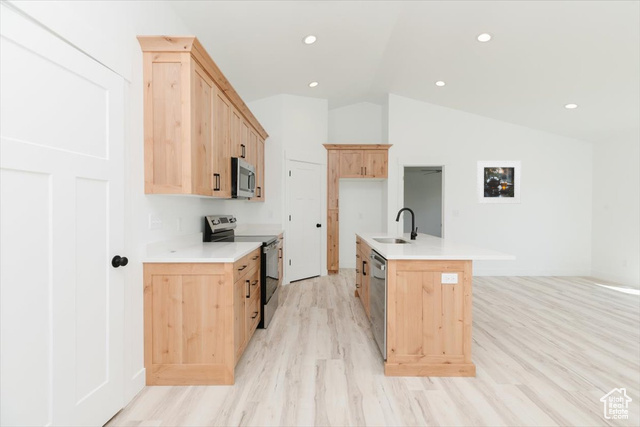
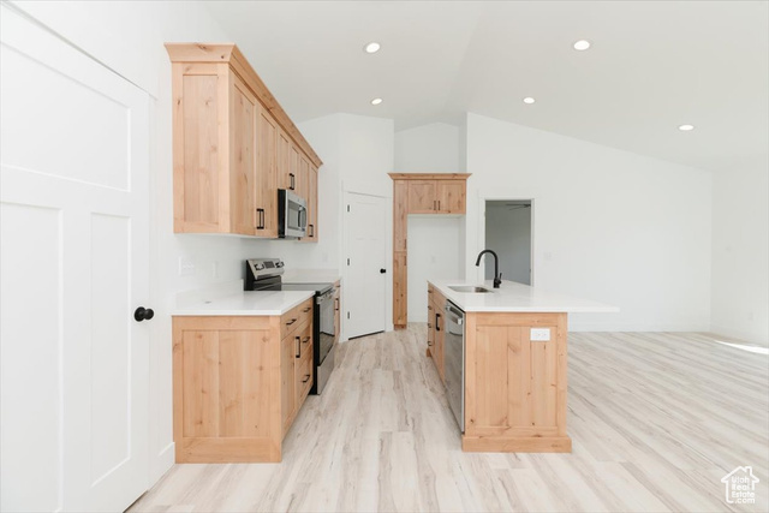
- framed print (498, 182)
